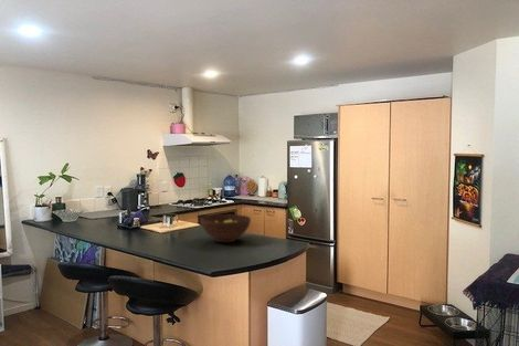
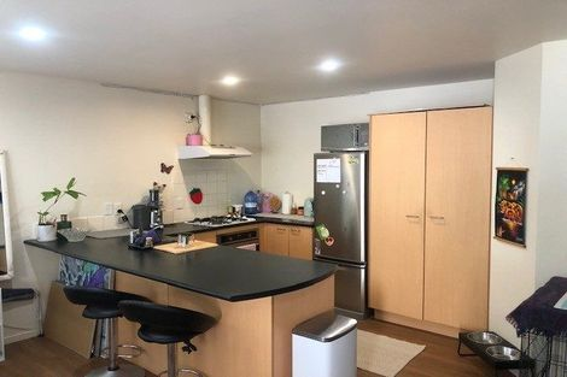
- fruit bowl (225, 229)
